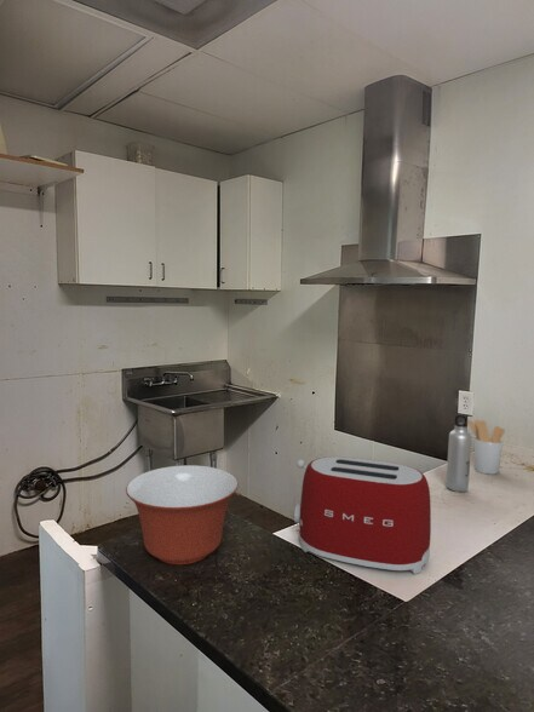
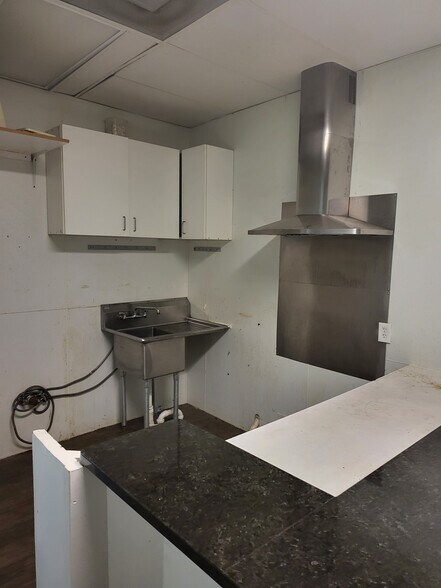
- toaster (360, 507)
- utensil holder (483, 444)
- water bottle (459, 452)
- mixing bowl (183, 517)
